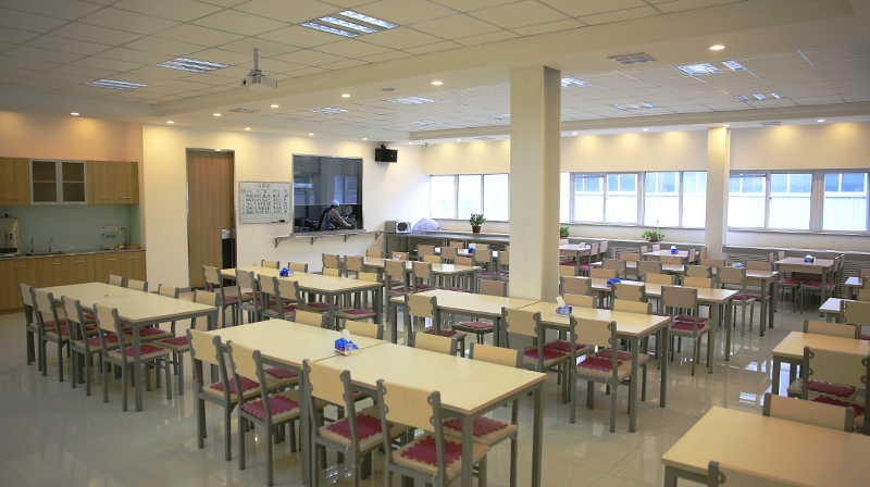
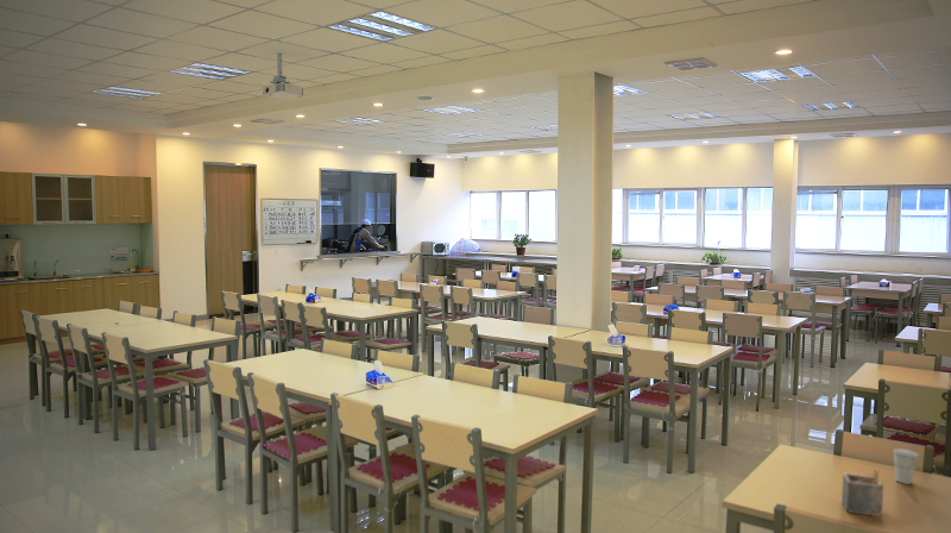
+ cup (905, 466)
+ napkin holder (862, 489)
